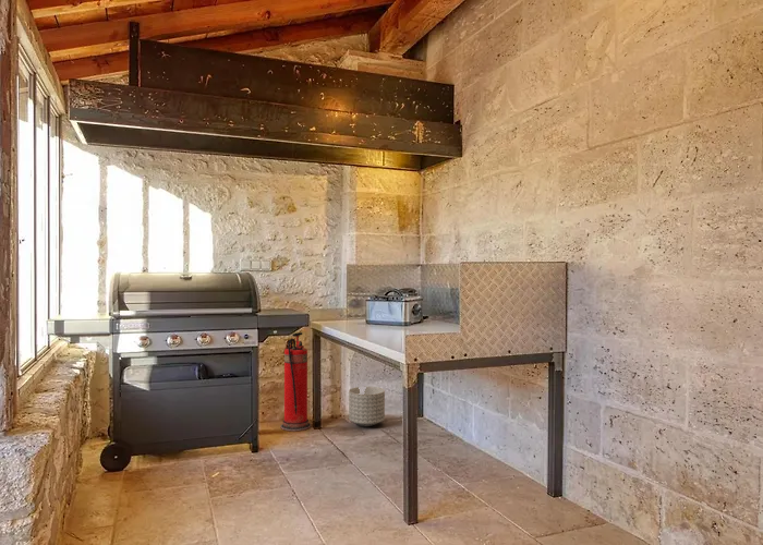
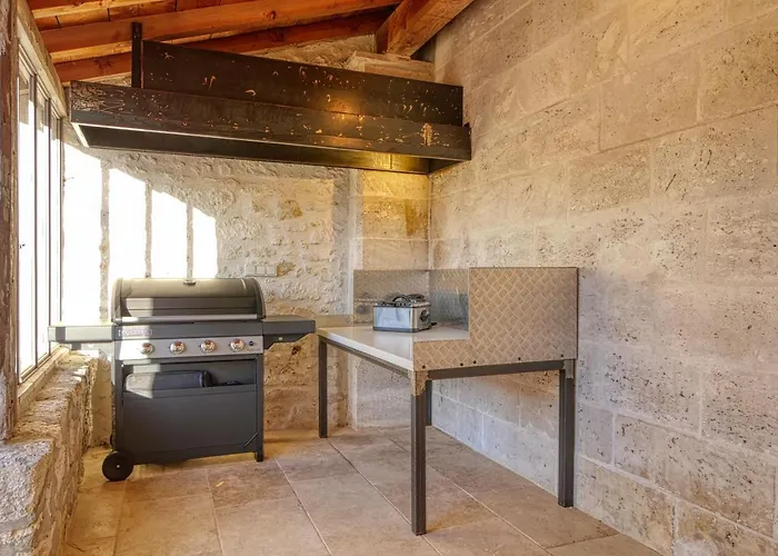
- fire extinguisher (295, 379)
- planter (366, 407)
